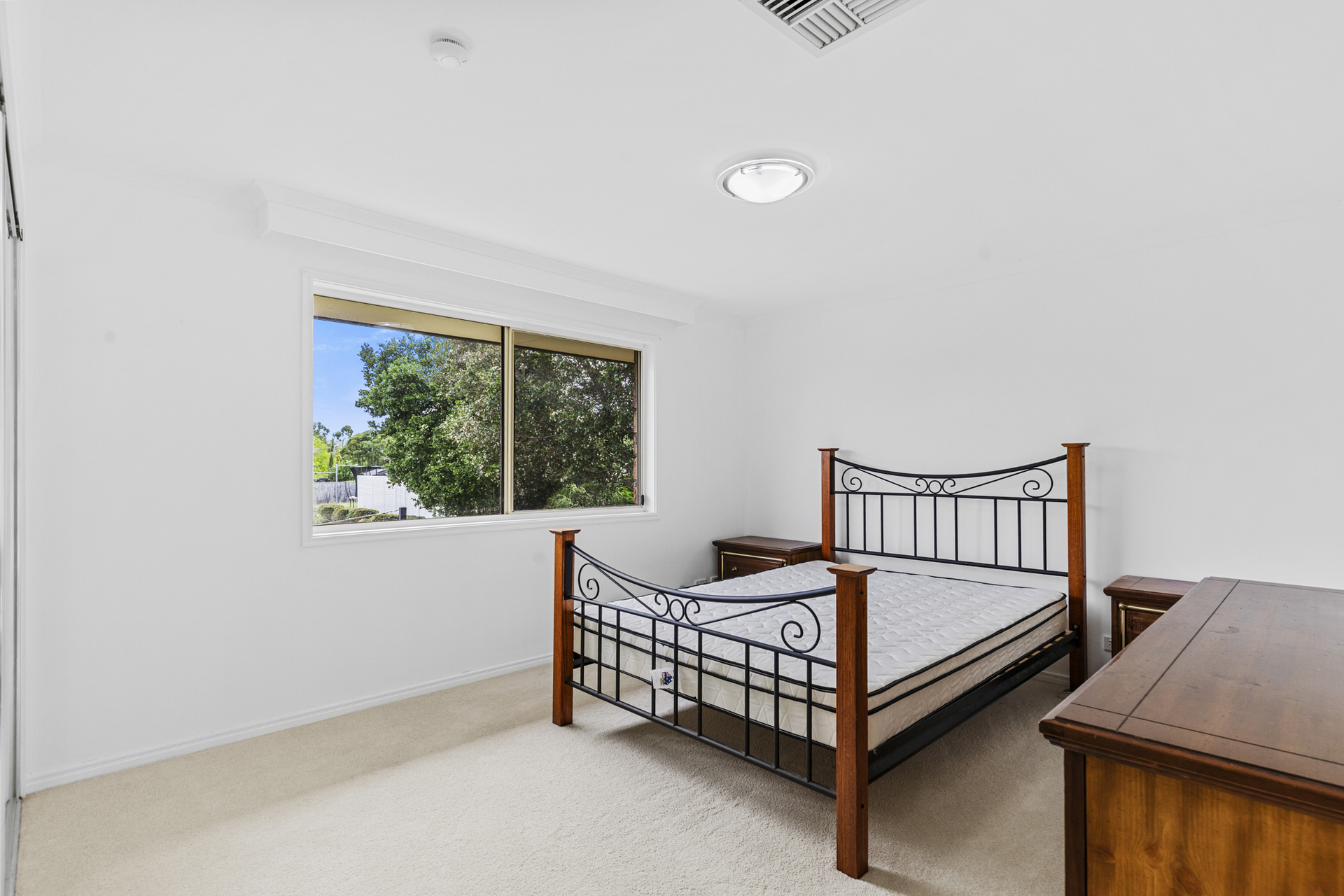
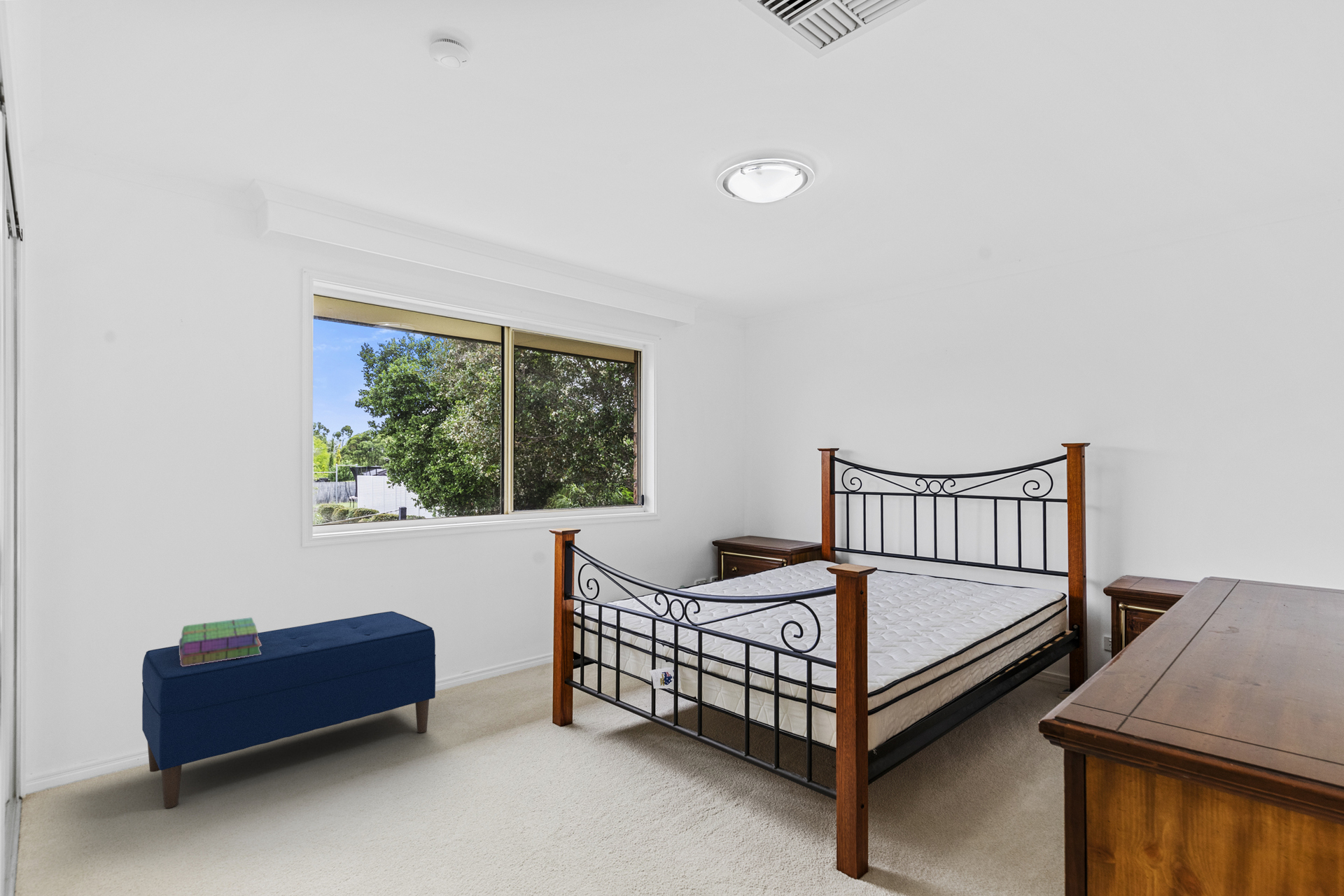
+ stack of books (219, 639)
+ bench (298, 693)
